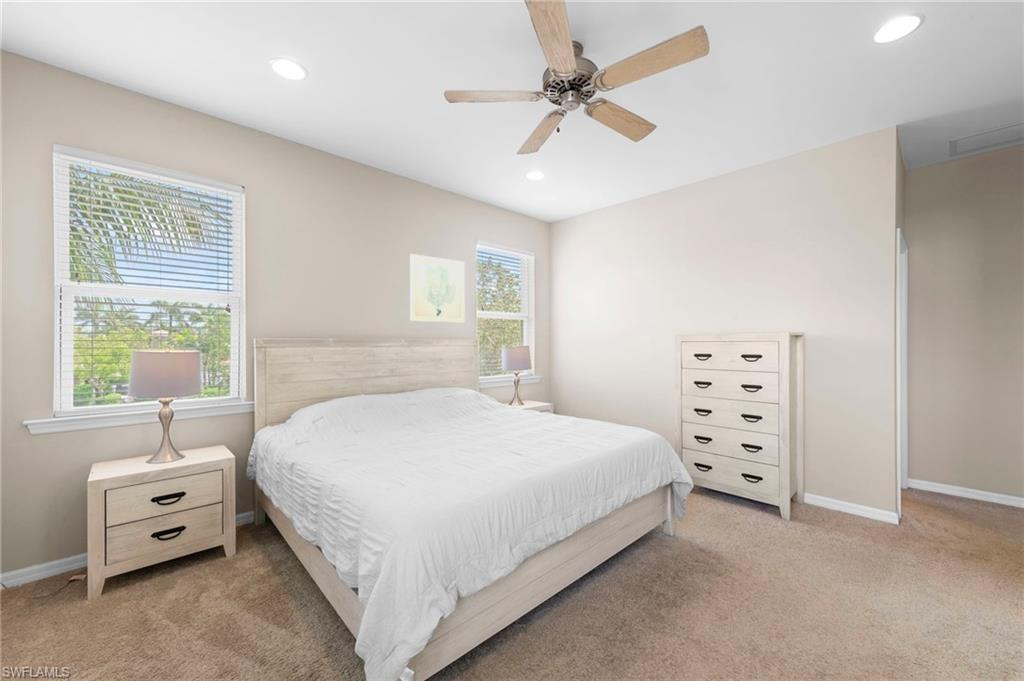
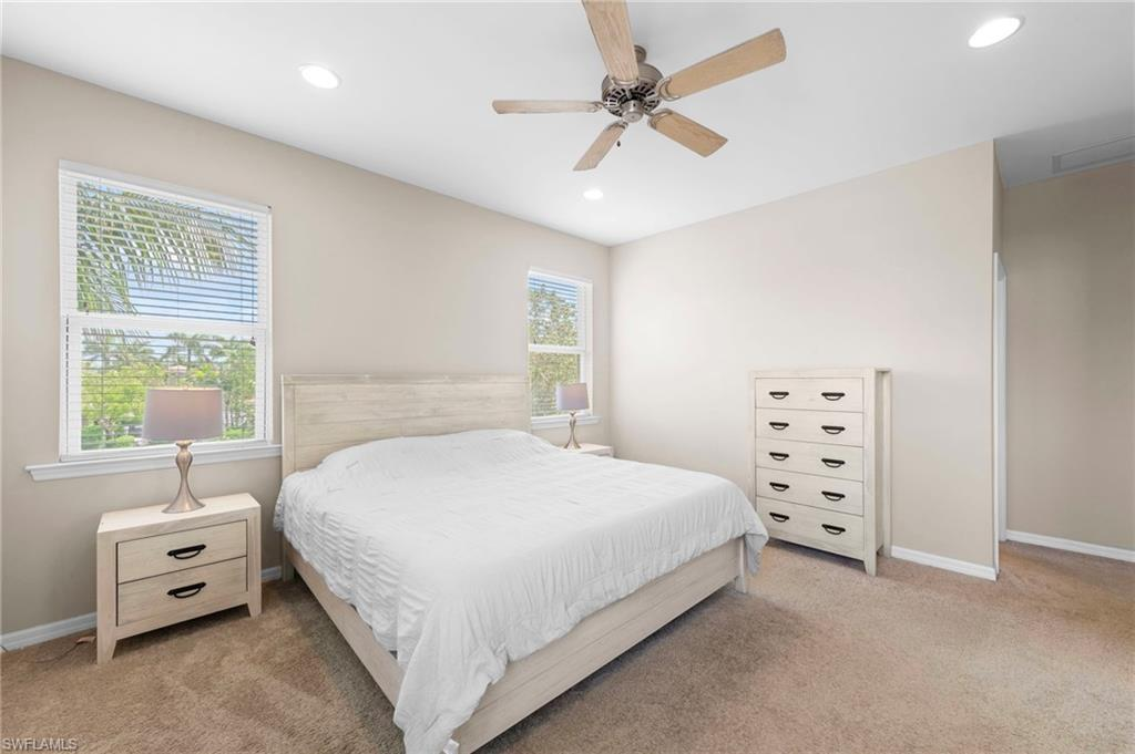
- wall art (438, 289)
